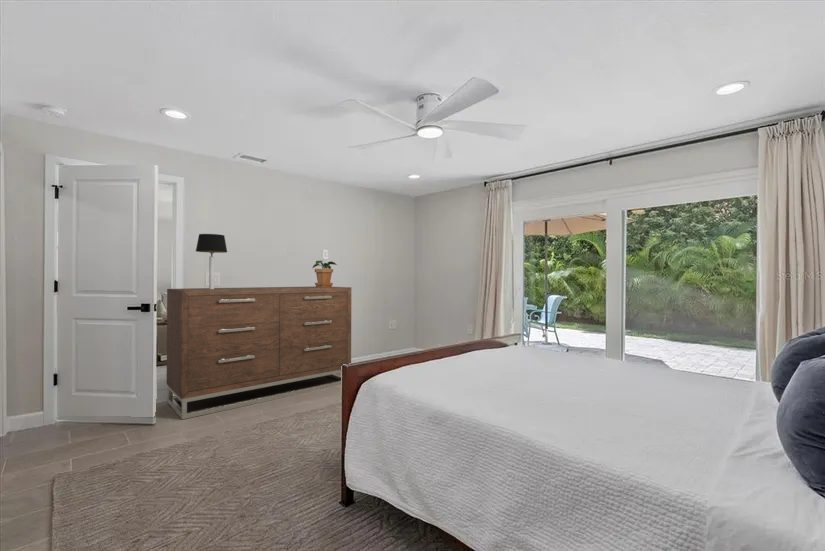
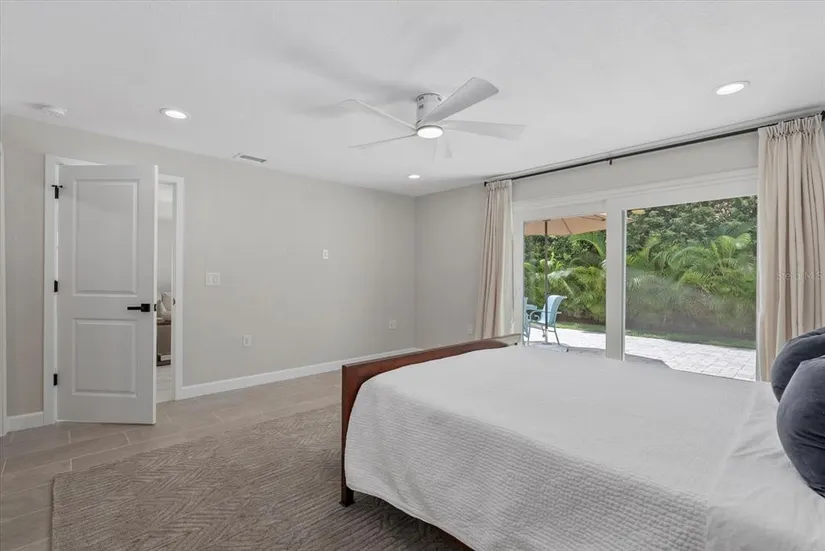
- potted plant (325, 273)
- table lamp (211, 261)
- dresser (267, 340)
